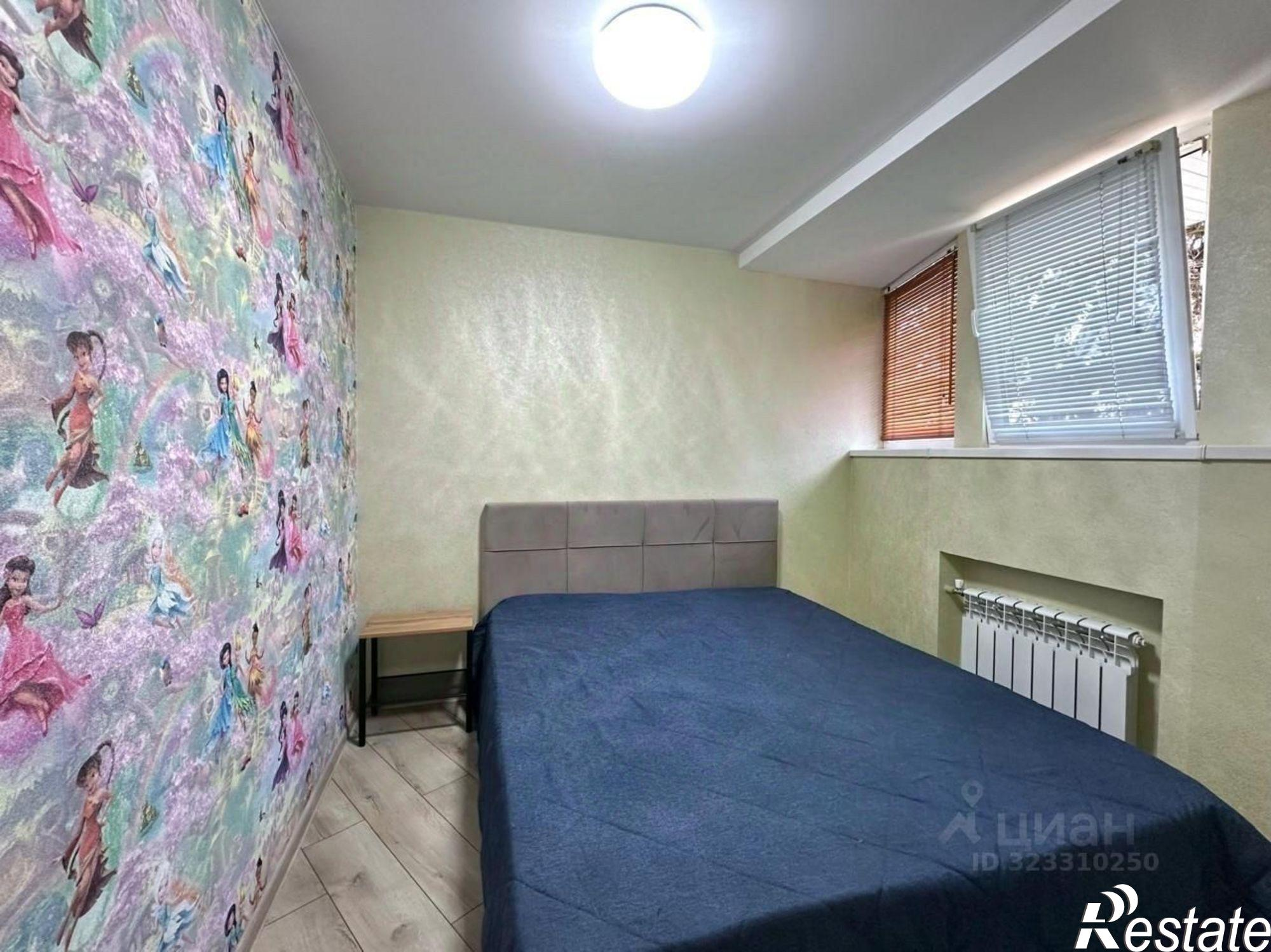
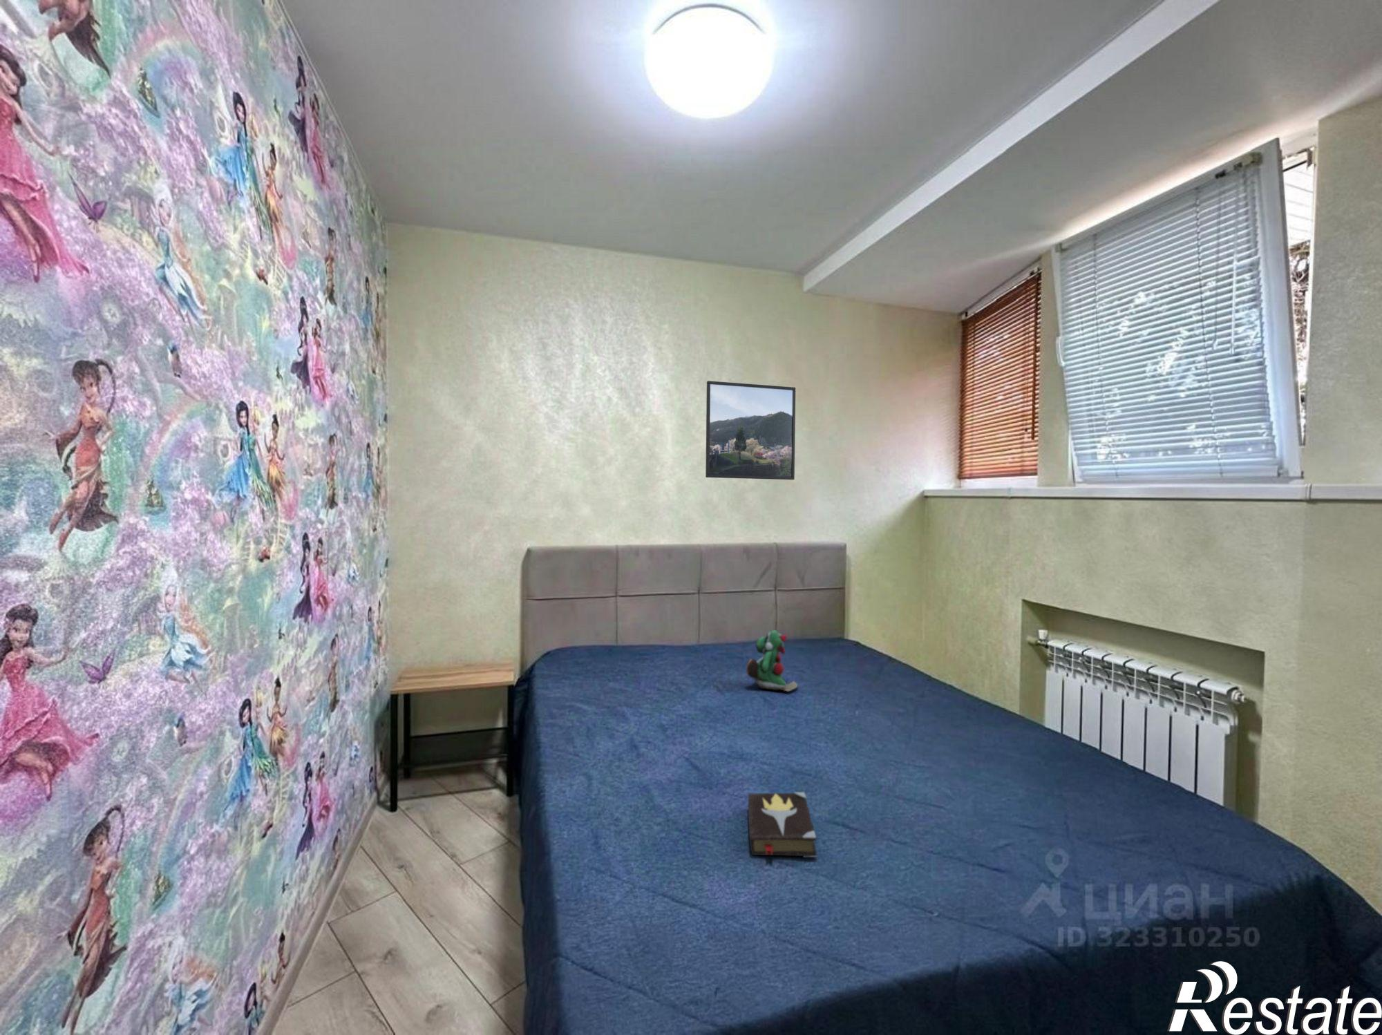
+ stuffed toy (772, 659)
+ hardback book (780, 821)
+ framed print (751, 432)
